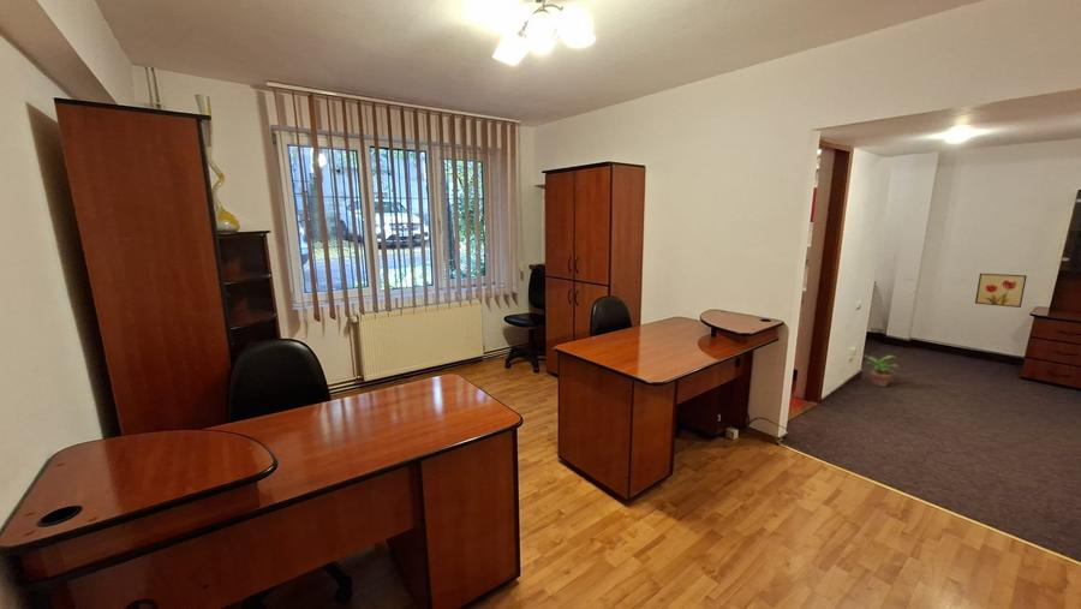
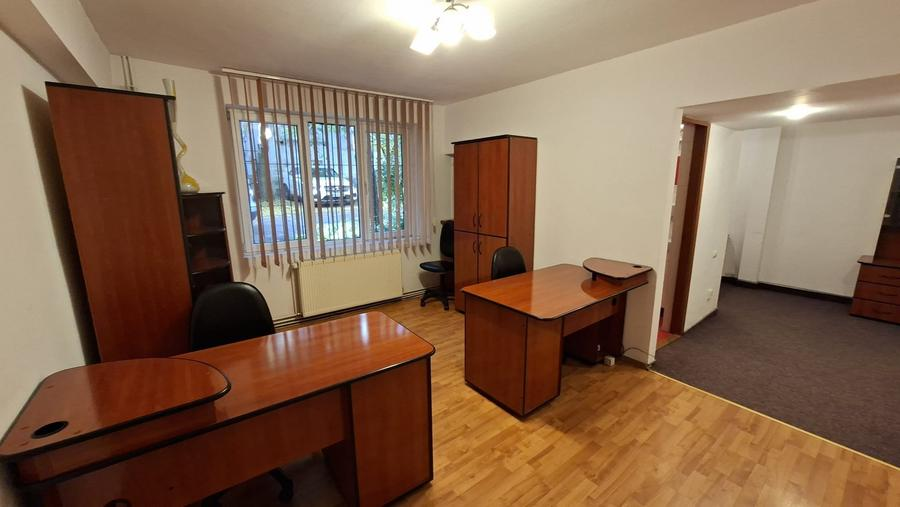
- potted plant (877, 370)
- wall art (999, 289)
